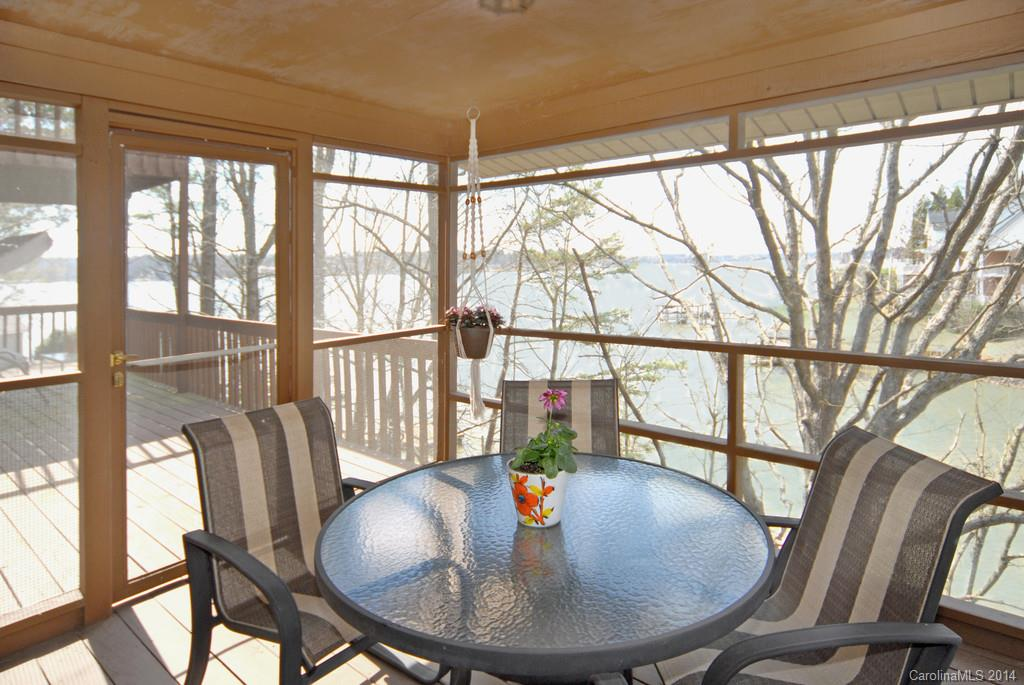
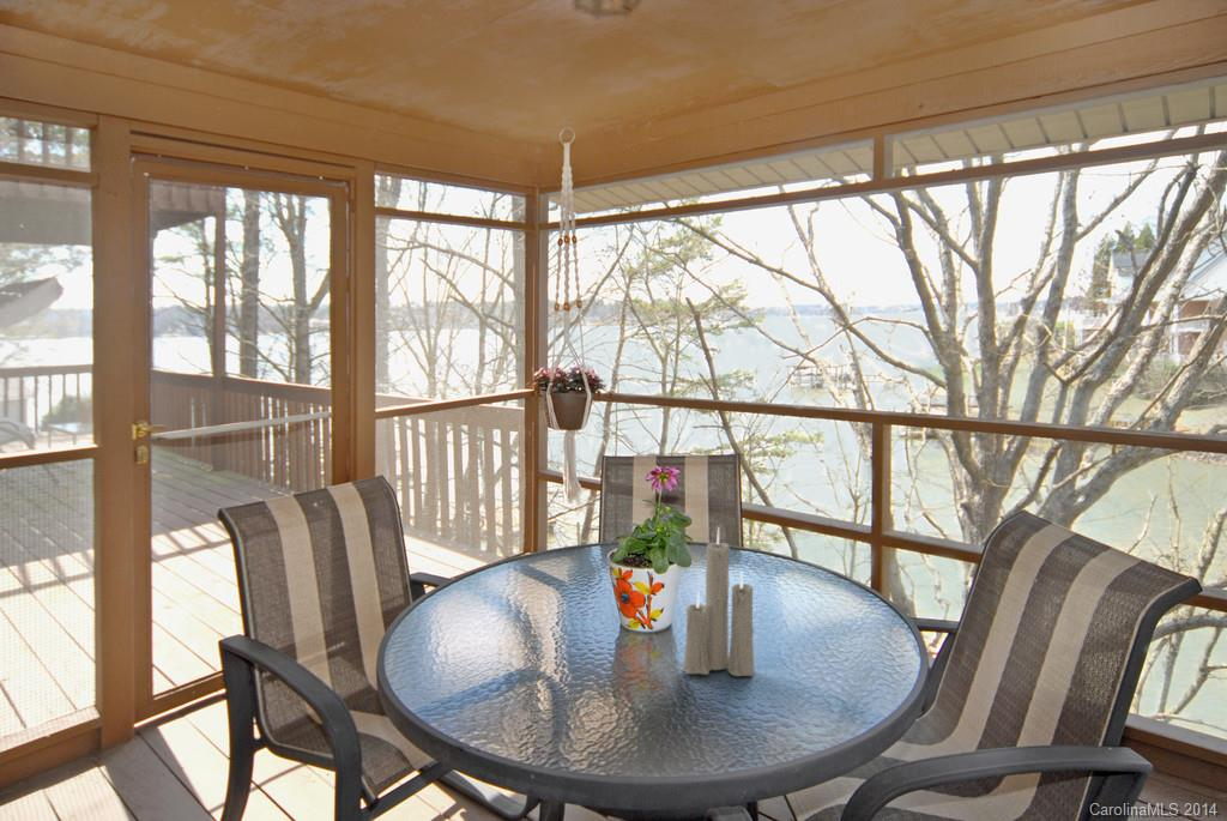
+ candle (718, 594)
